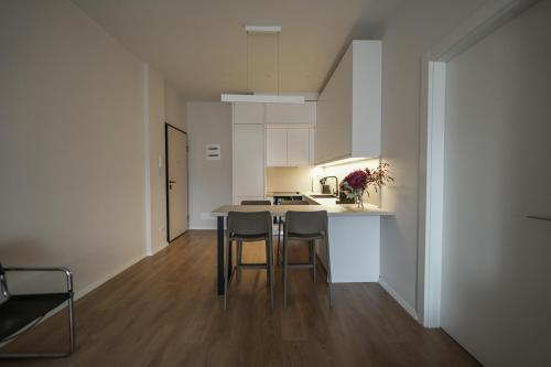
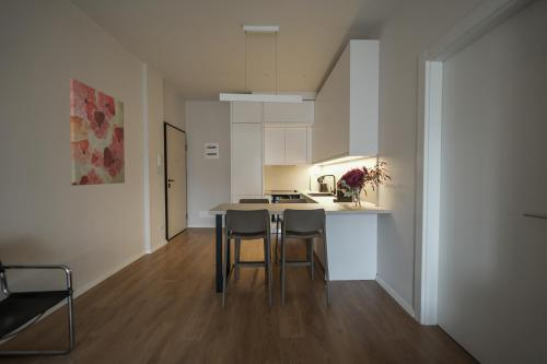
+ wall art (101, 138)
